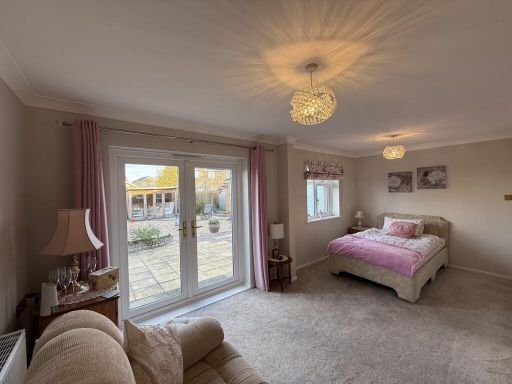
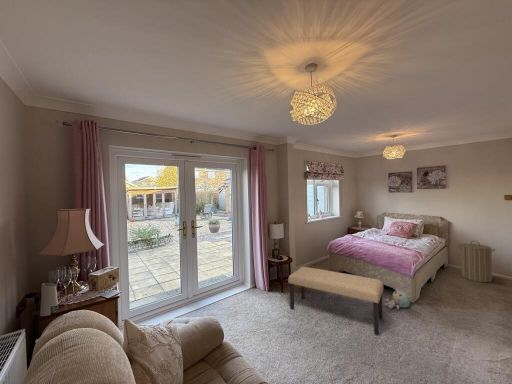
+ laundry hamper (475, 259)
+ plush toy (397, 299)
+ bench (335, 293)
